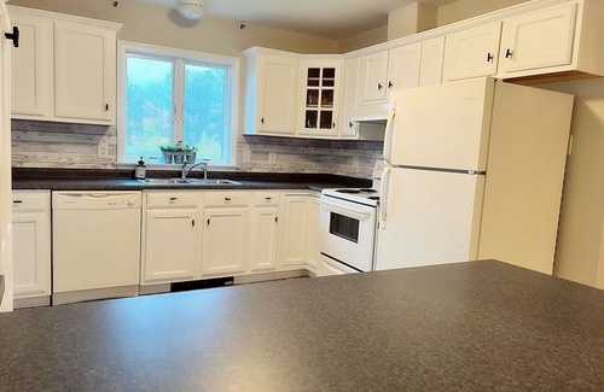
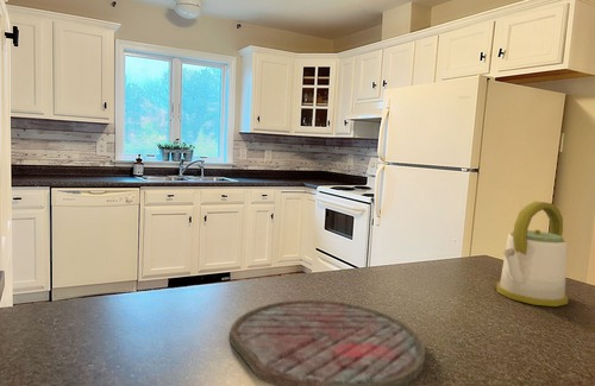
+ cutting board (325, 337)
+ kettle (531, 248)
